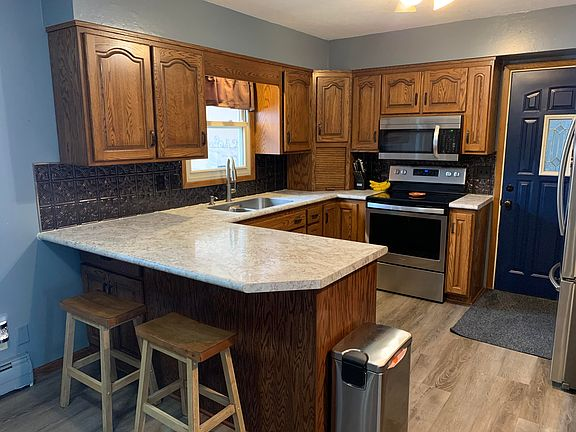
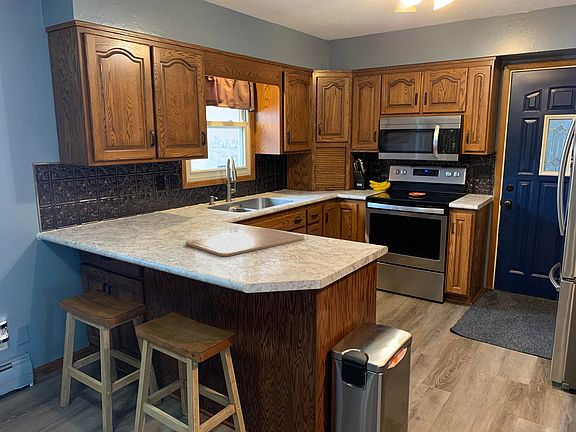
+ chopping board (246, 240)
